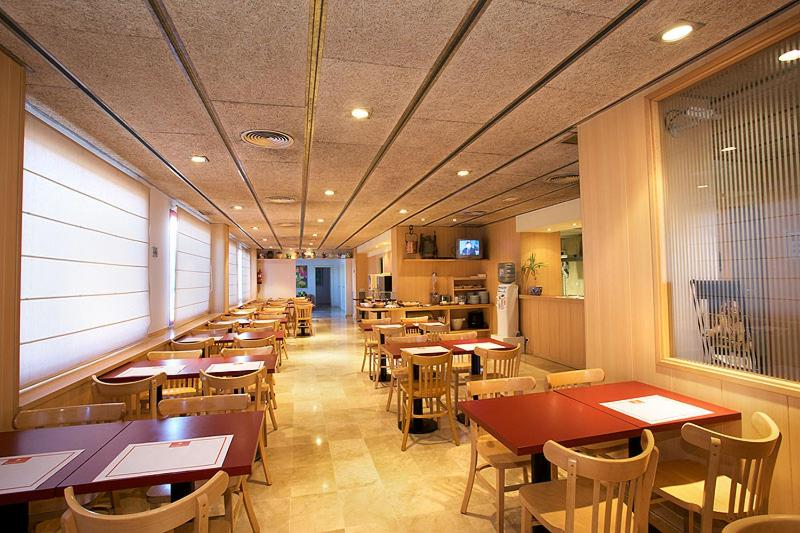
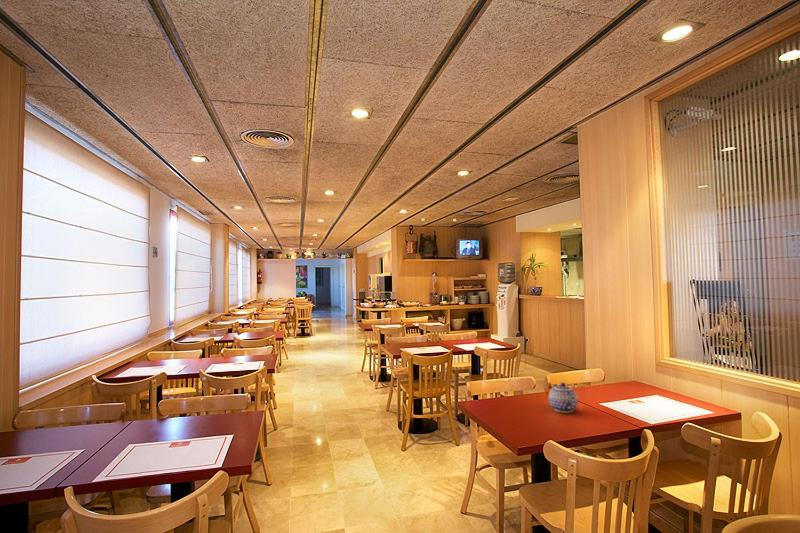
+ teapot (562, 396)
